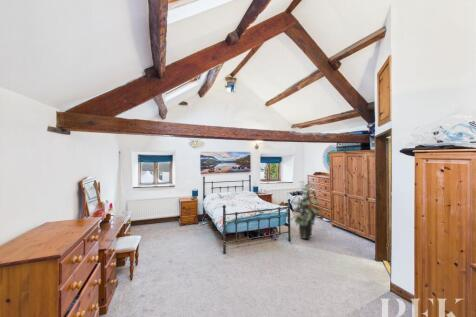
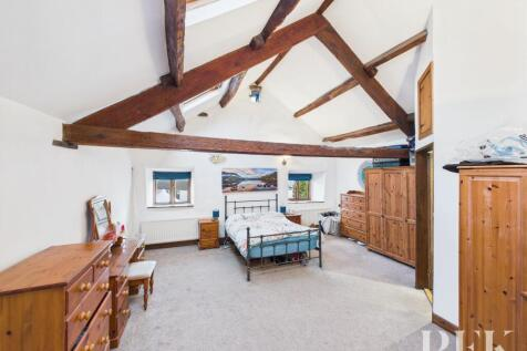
- indoor plant (305, 209)
